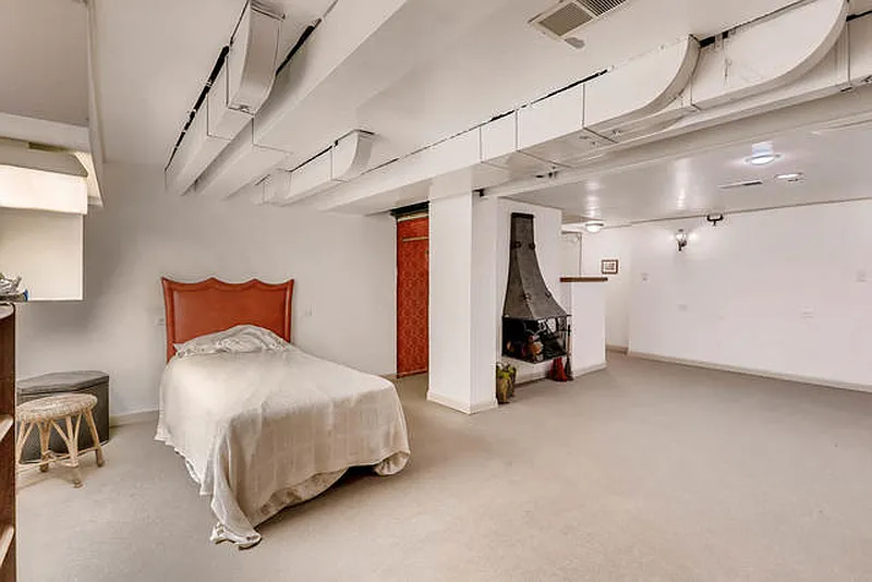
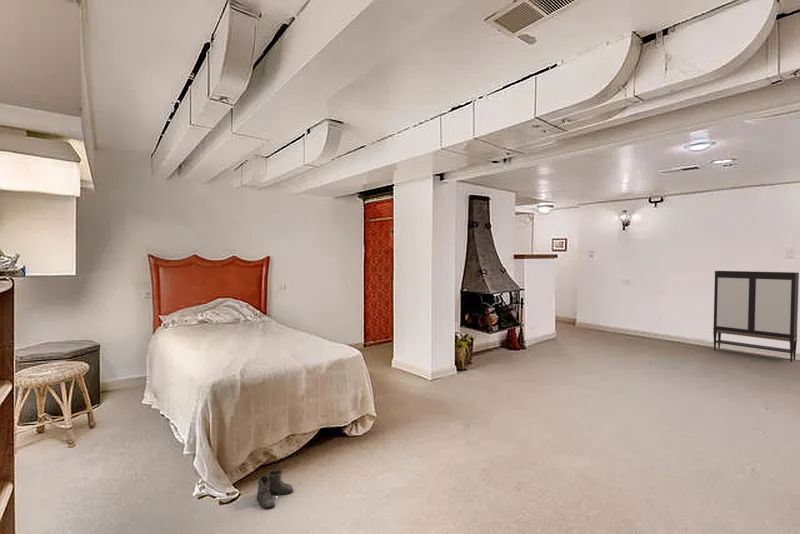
+ boots (272, 487)
+ storage cabinet (753, 313)
